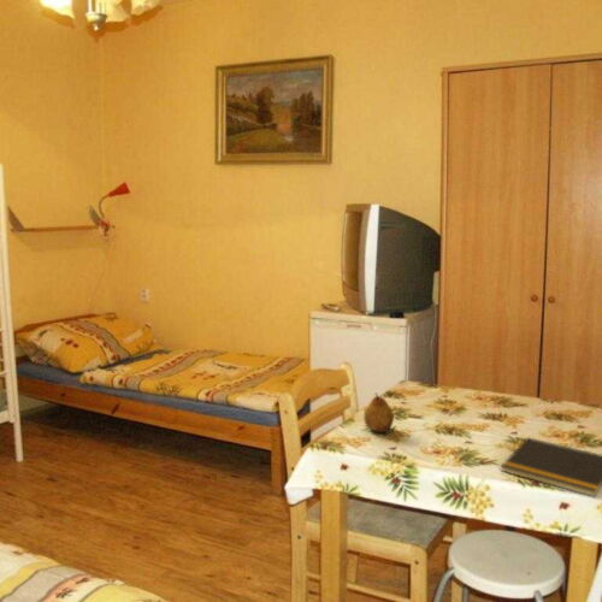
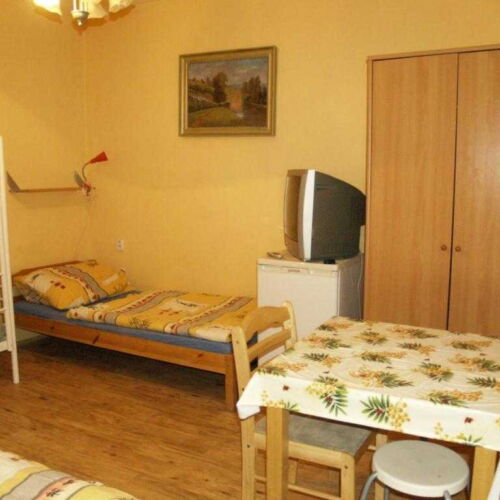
- notepad (557, 465)
- fruit (378, 409)
